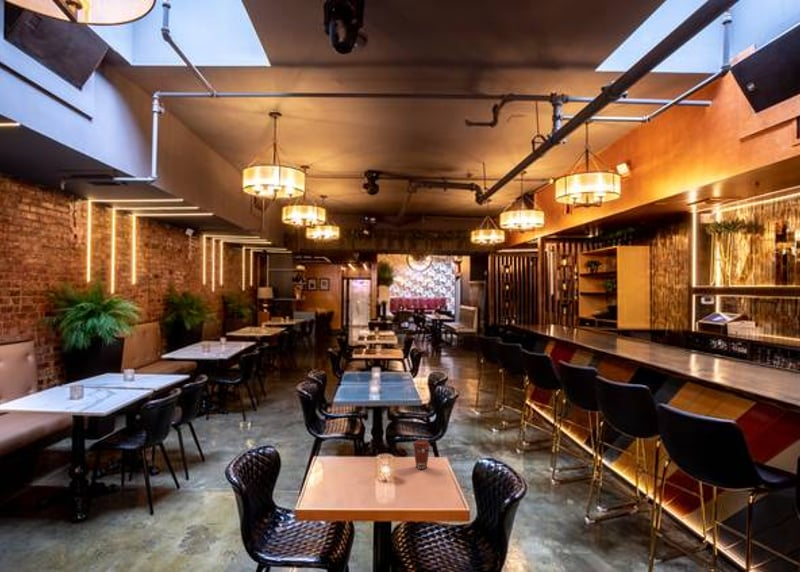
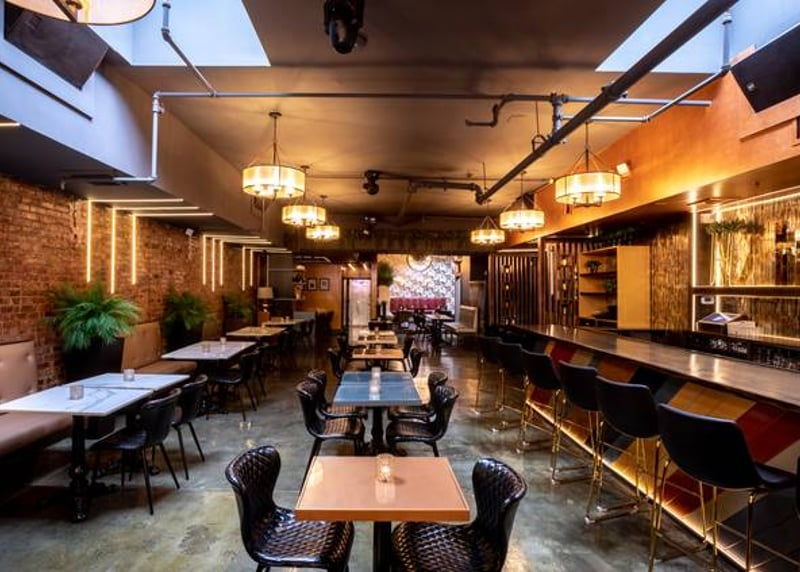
- coffee cup (421, 454)
